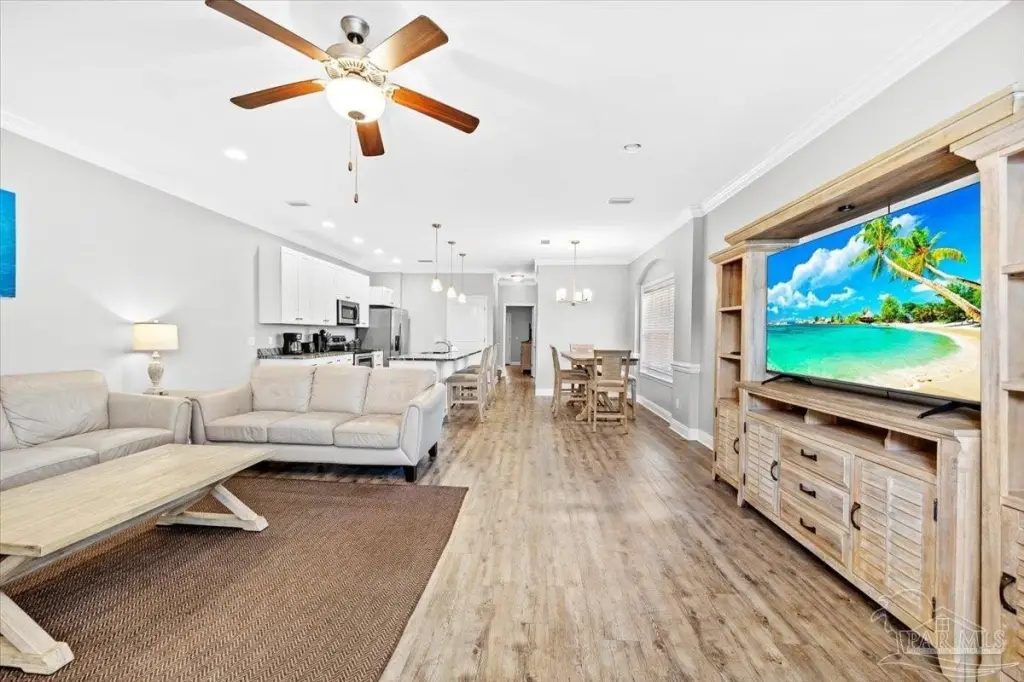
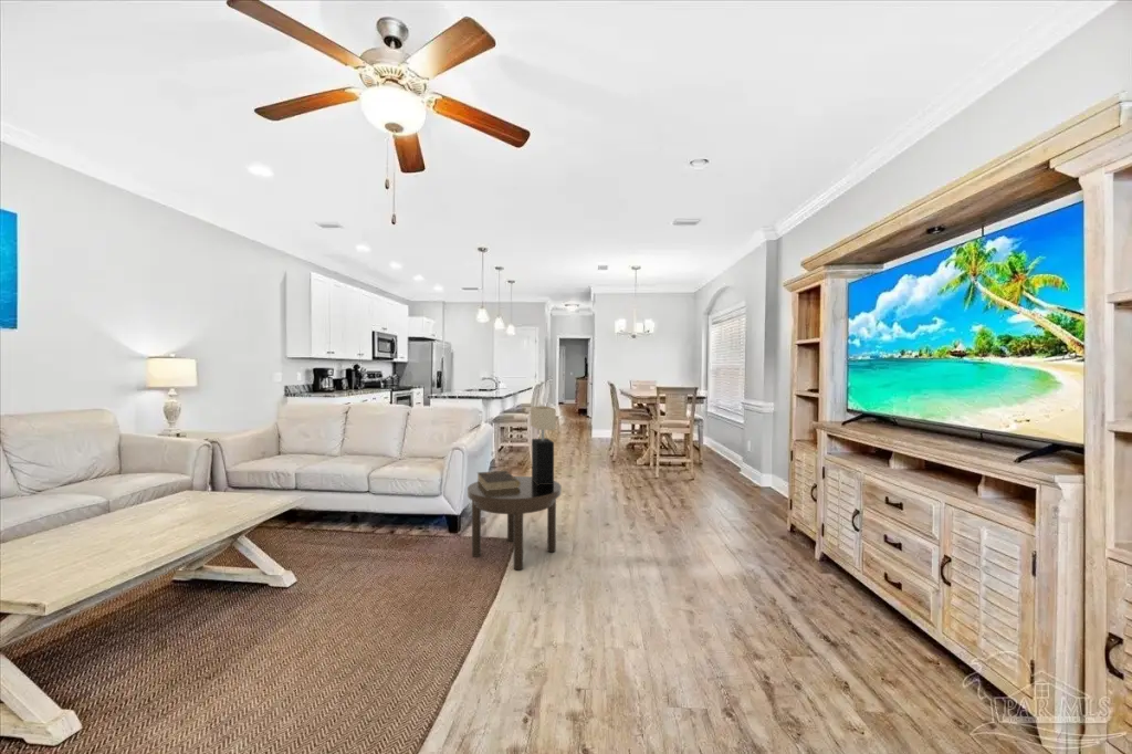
+ book (497, 479)
+ table lamp (542, 443)
+ side table (514, 520)
